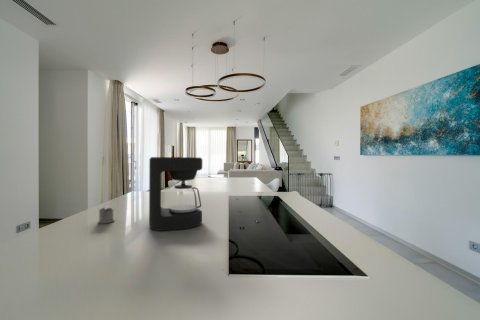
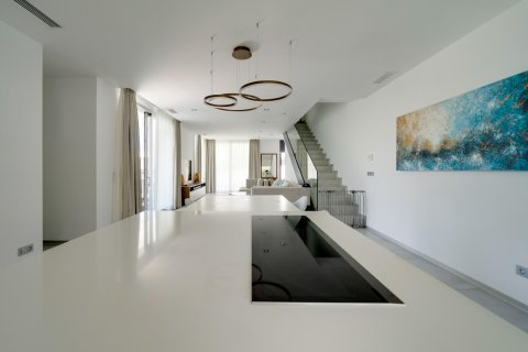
- tea glass holder (105, 211)
- coffee maker (176, 188)
